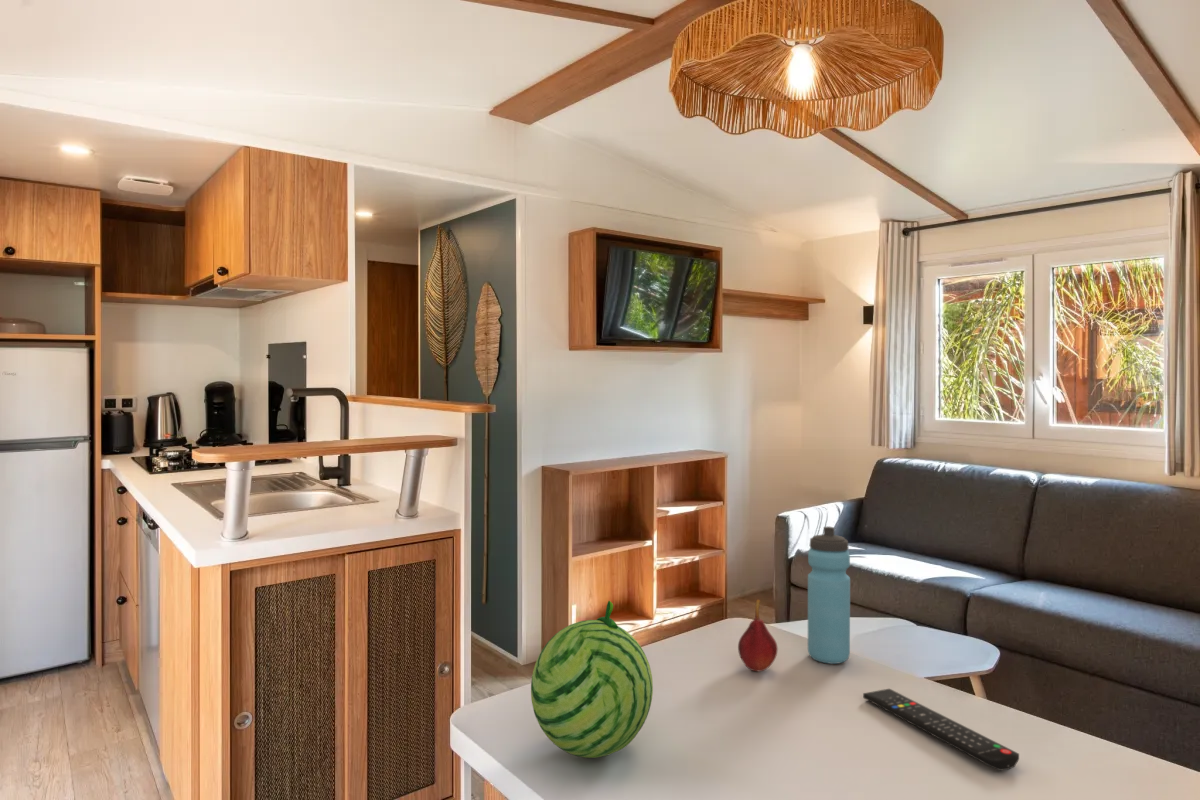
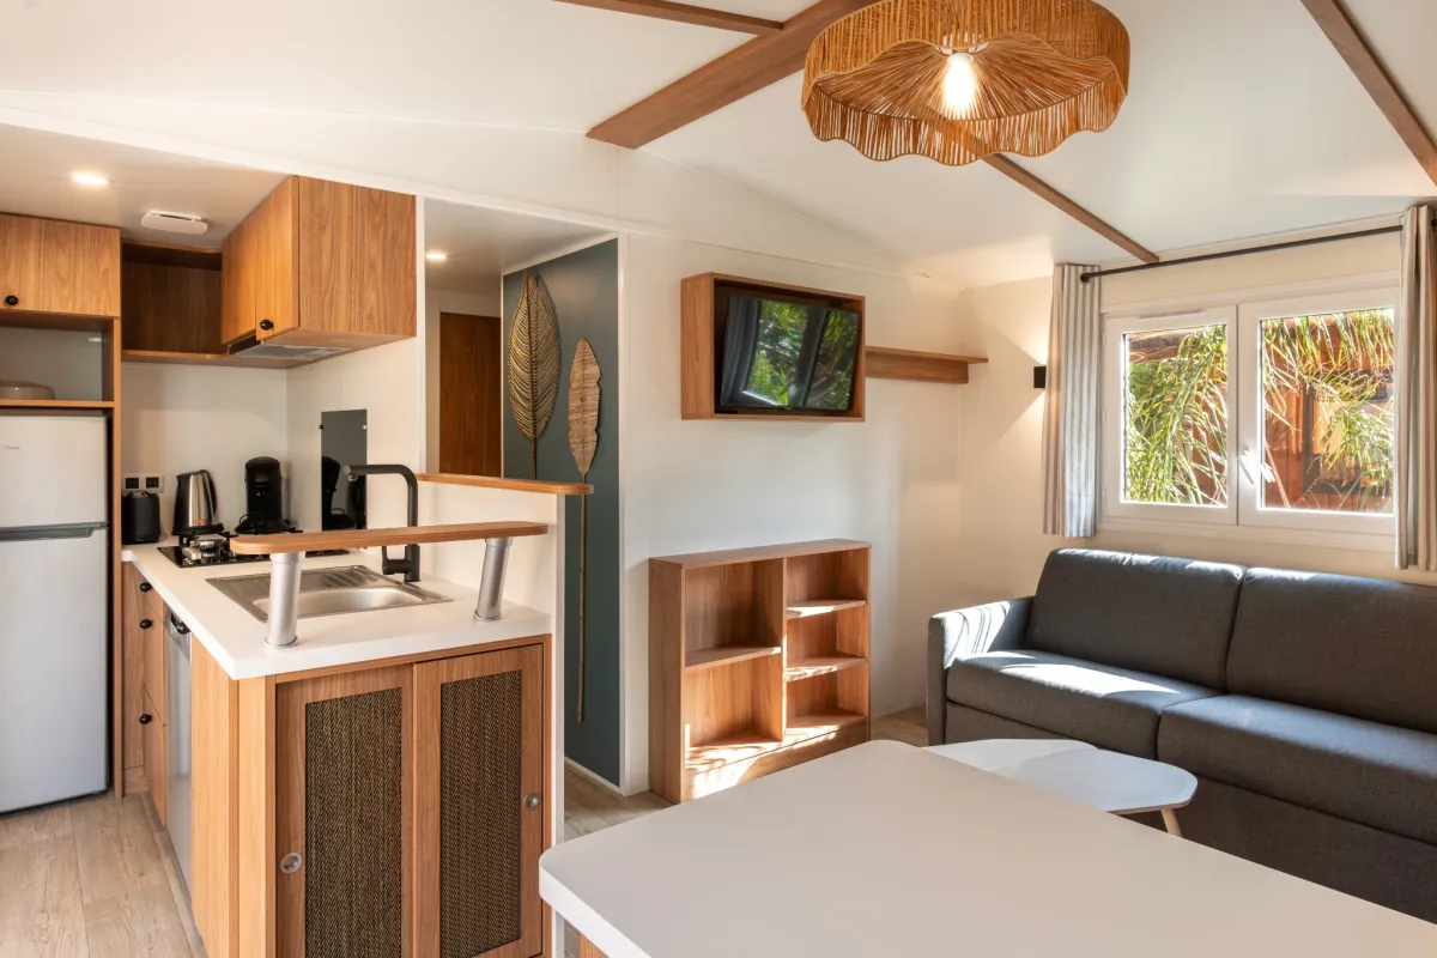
- fruit (592, 677)
- fruit (757, 635)
- water bottle (828, 592)
- remote control (935, 726)
